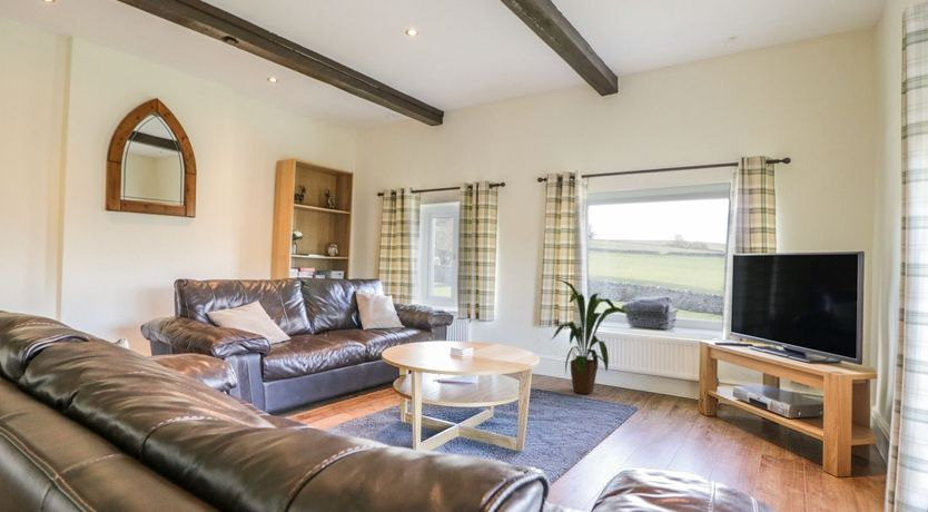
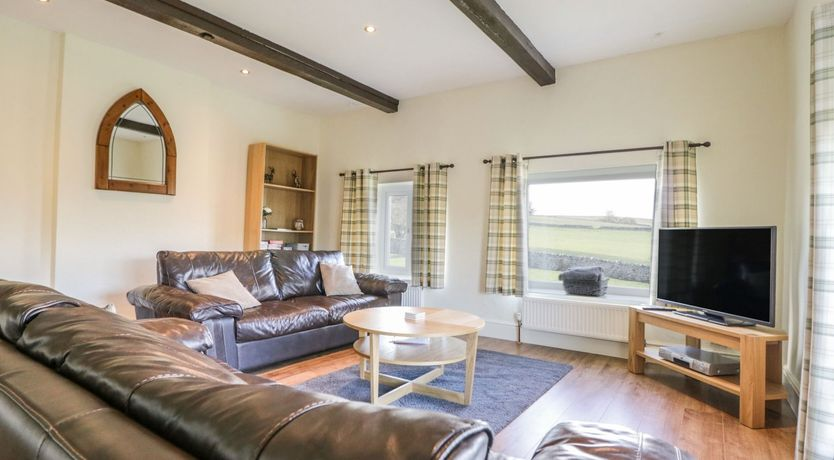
- house plant (593, 337)
